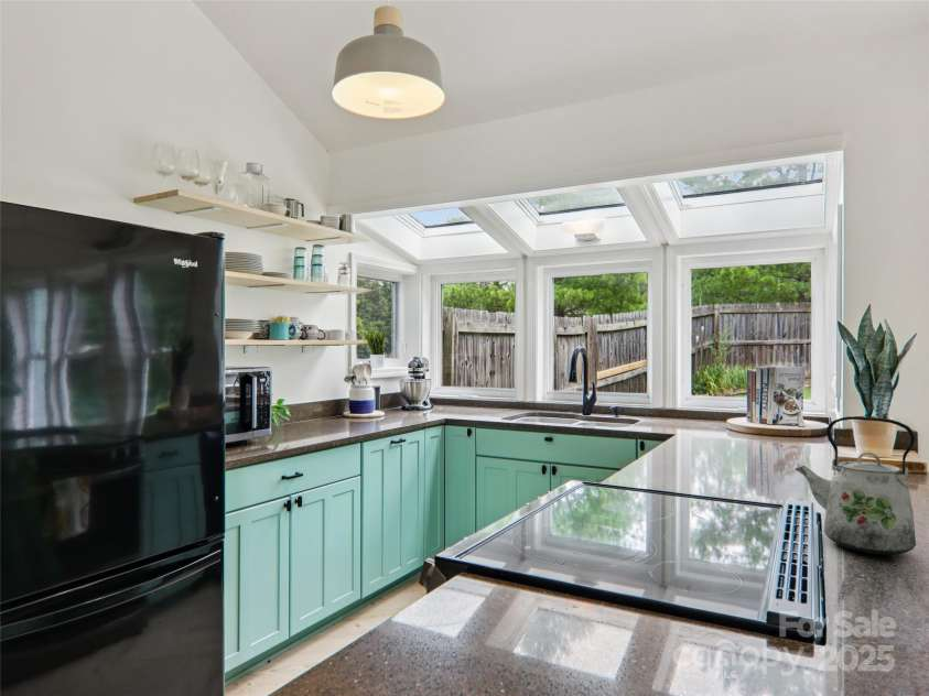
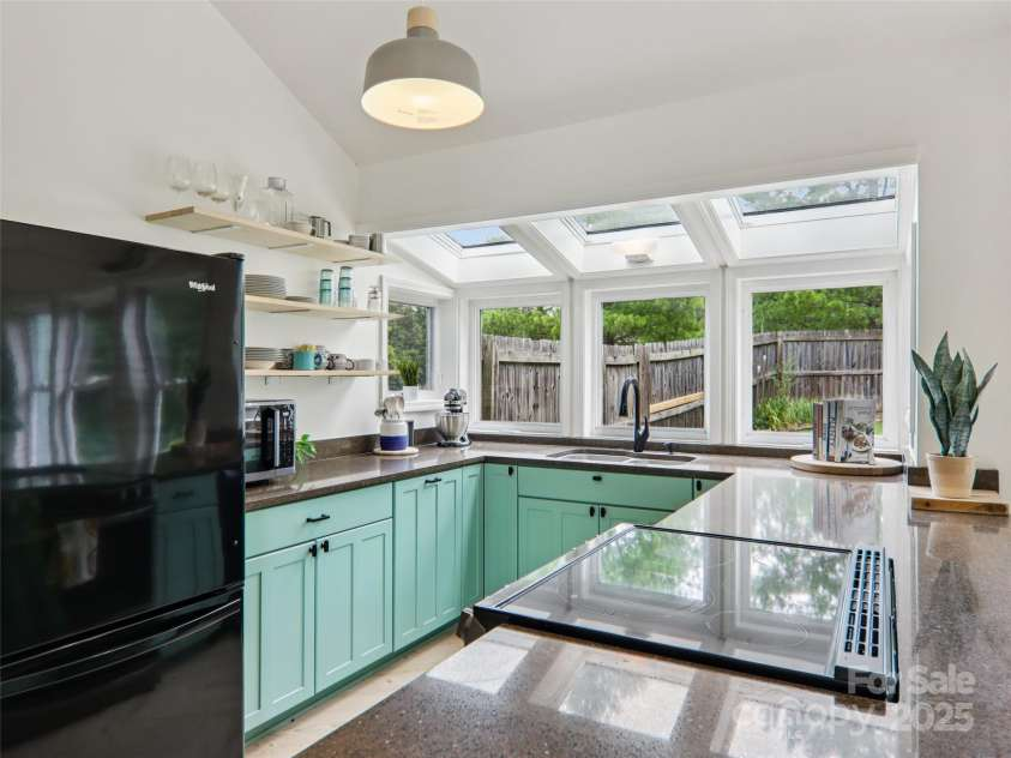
- kettle (852, 479)
